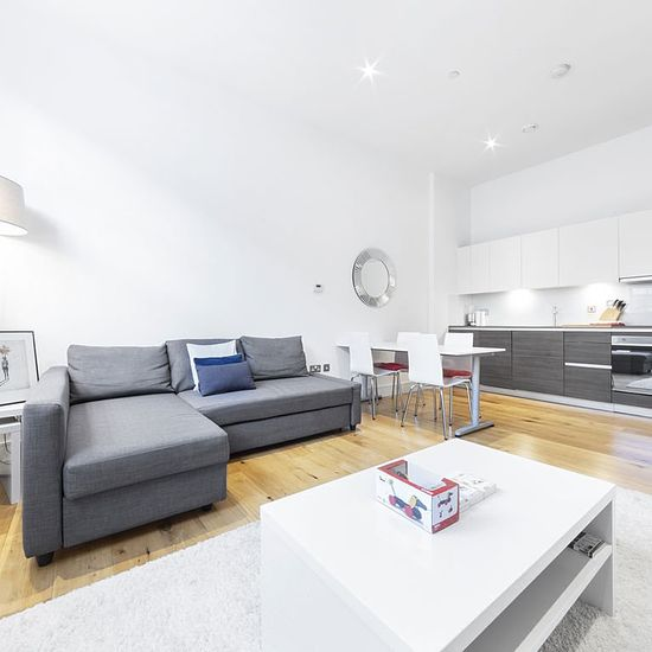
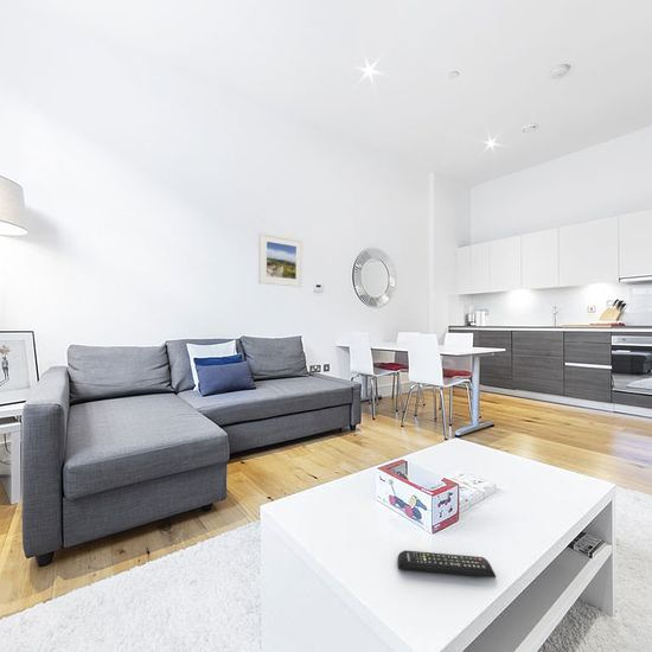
+ remote control (445, 564)
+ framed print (281, 261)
